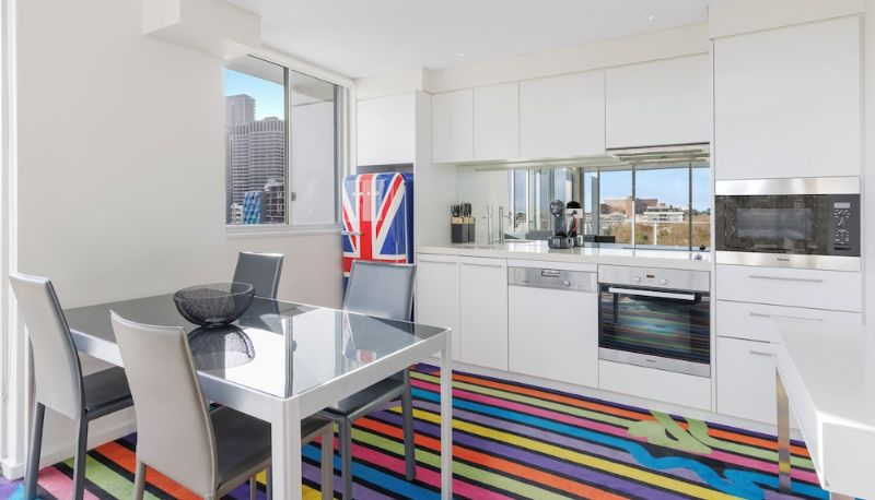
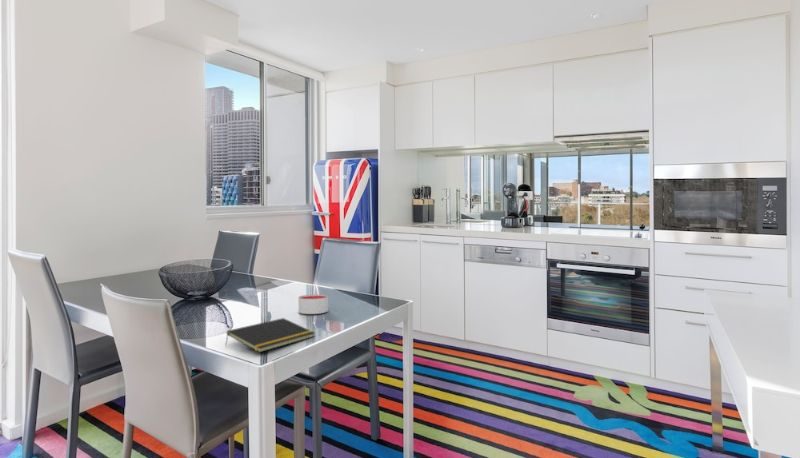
+ notepad (272, 333)
+ candle (313, 303)
